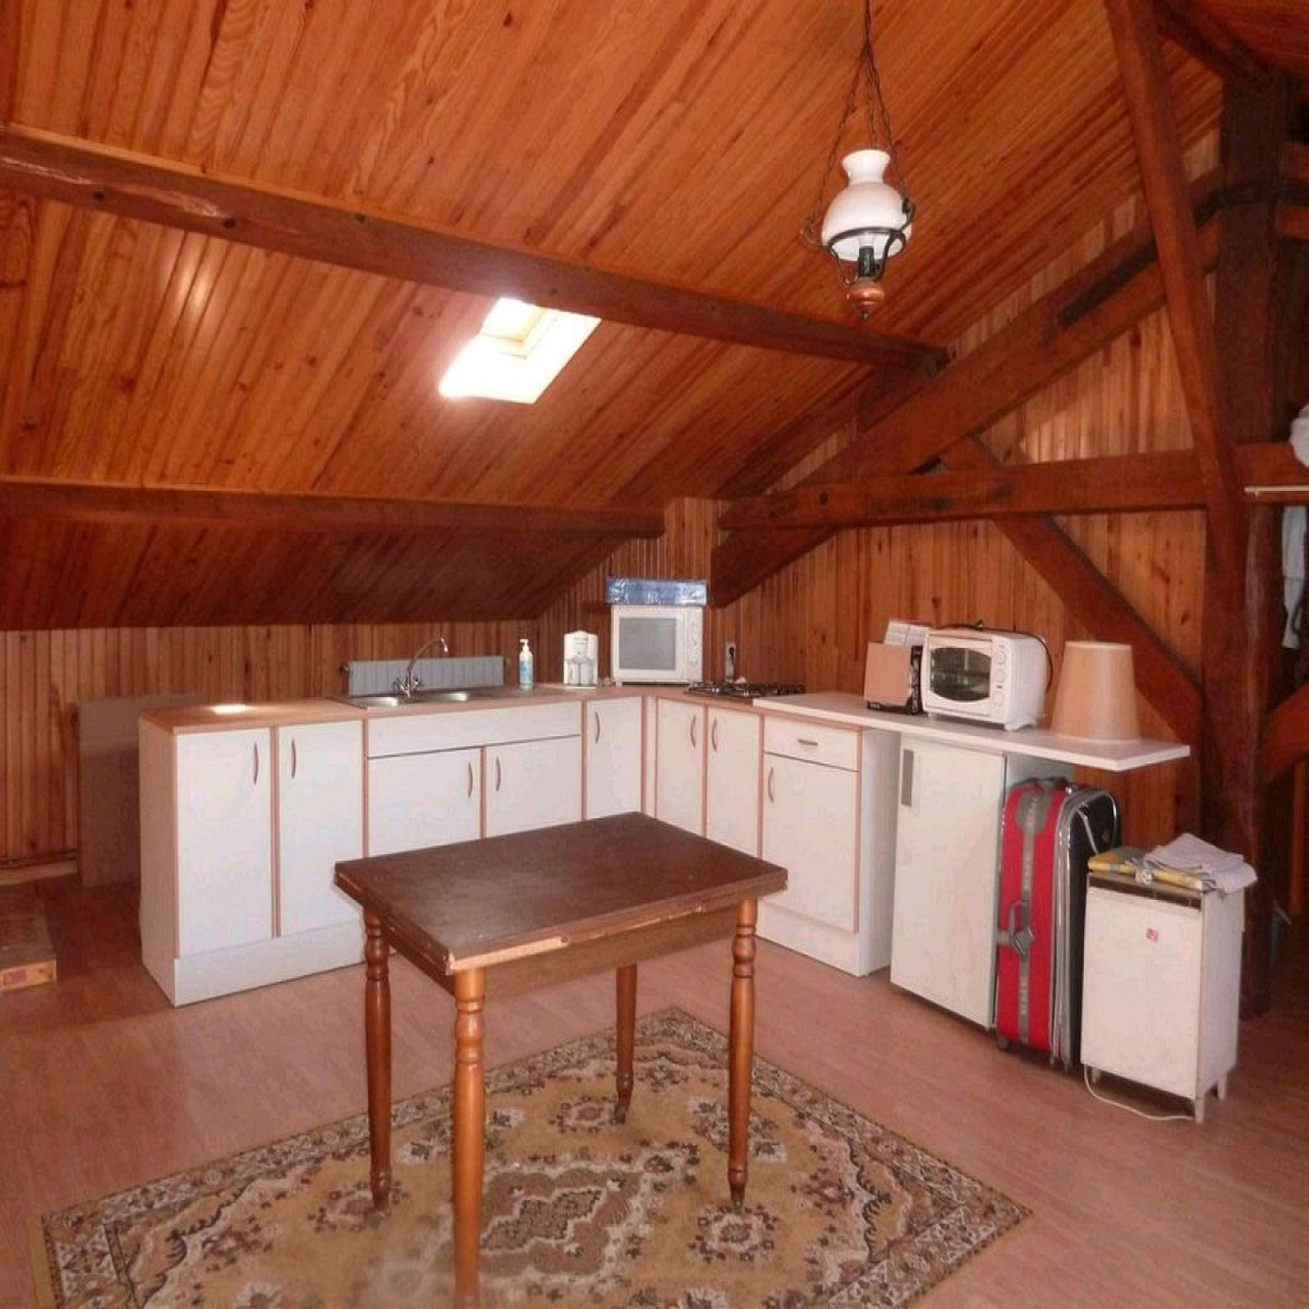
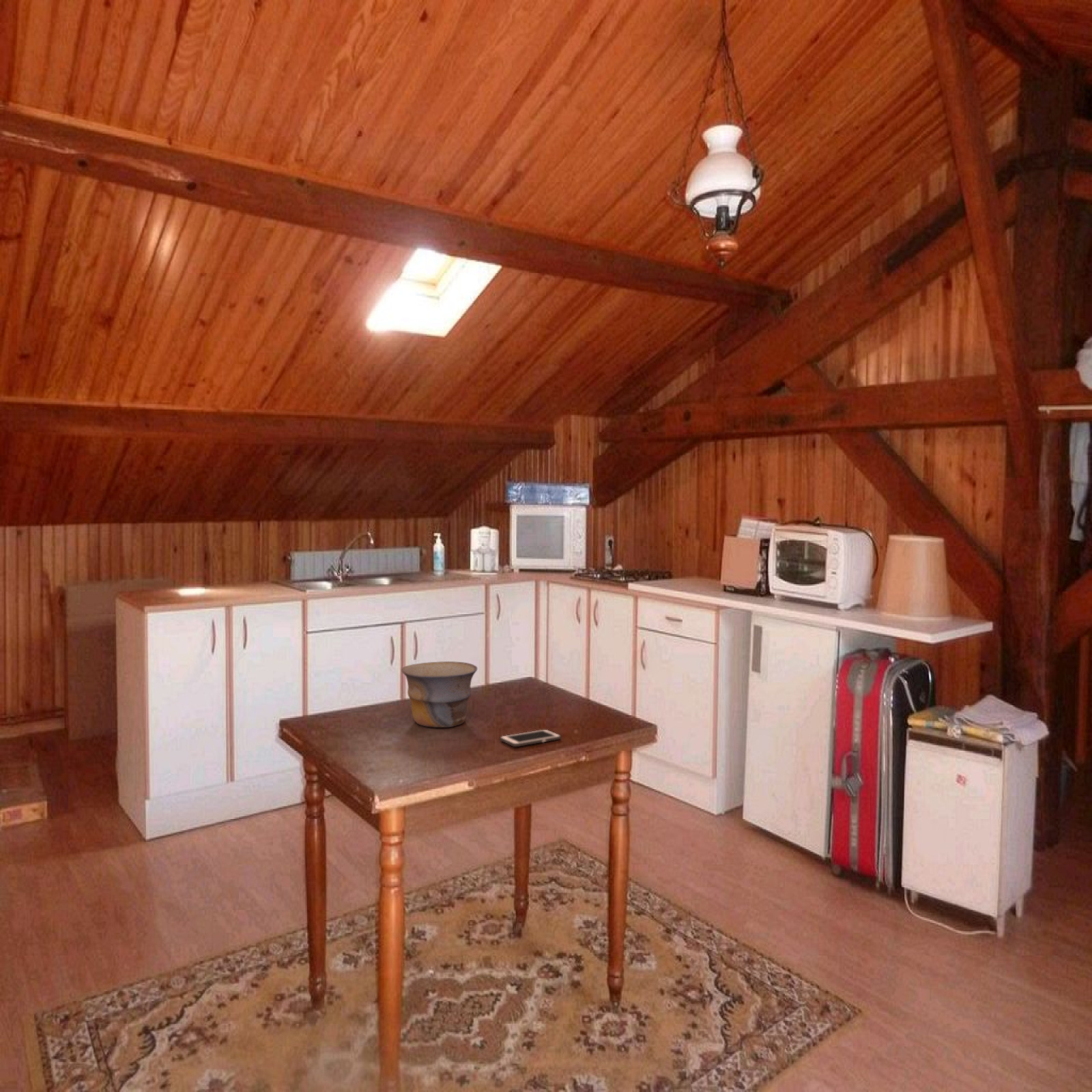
+ cell phone (530, 738)
+ bowl (439, 694)
